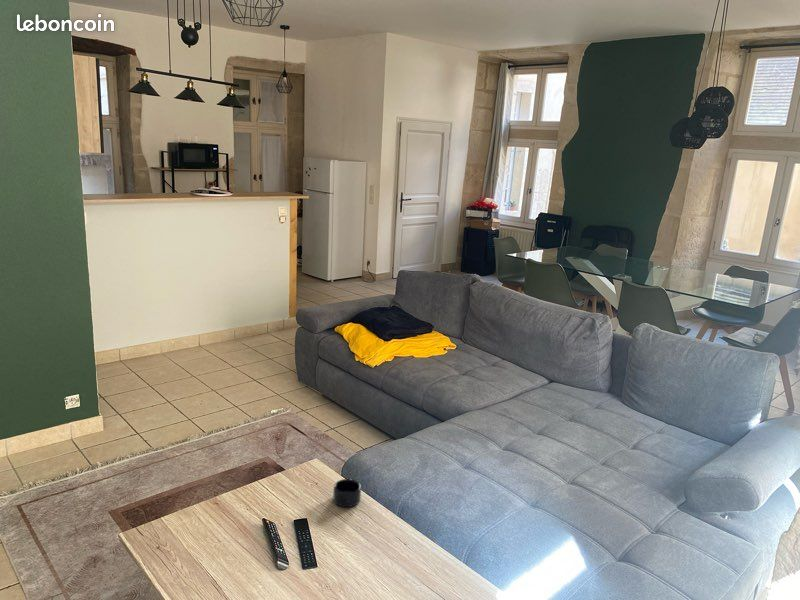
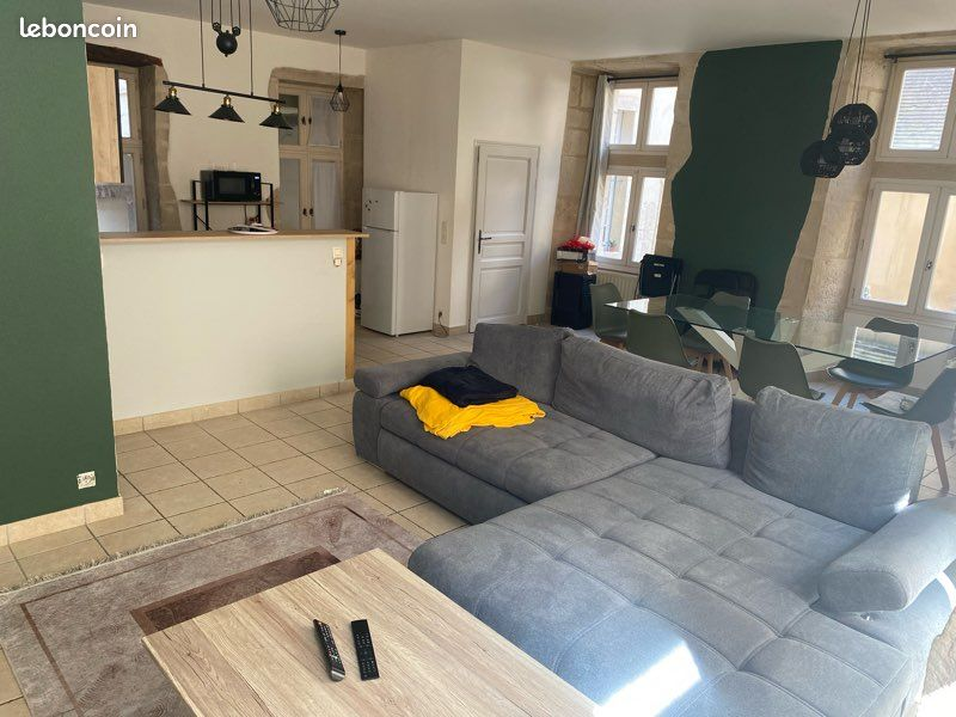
- mug (347, 491)
